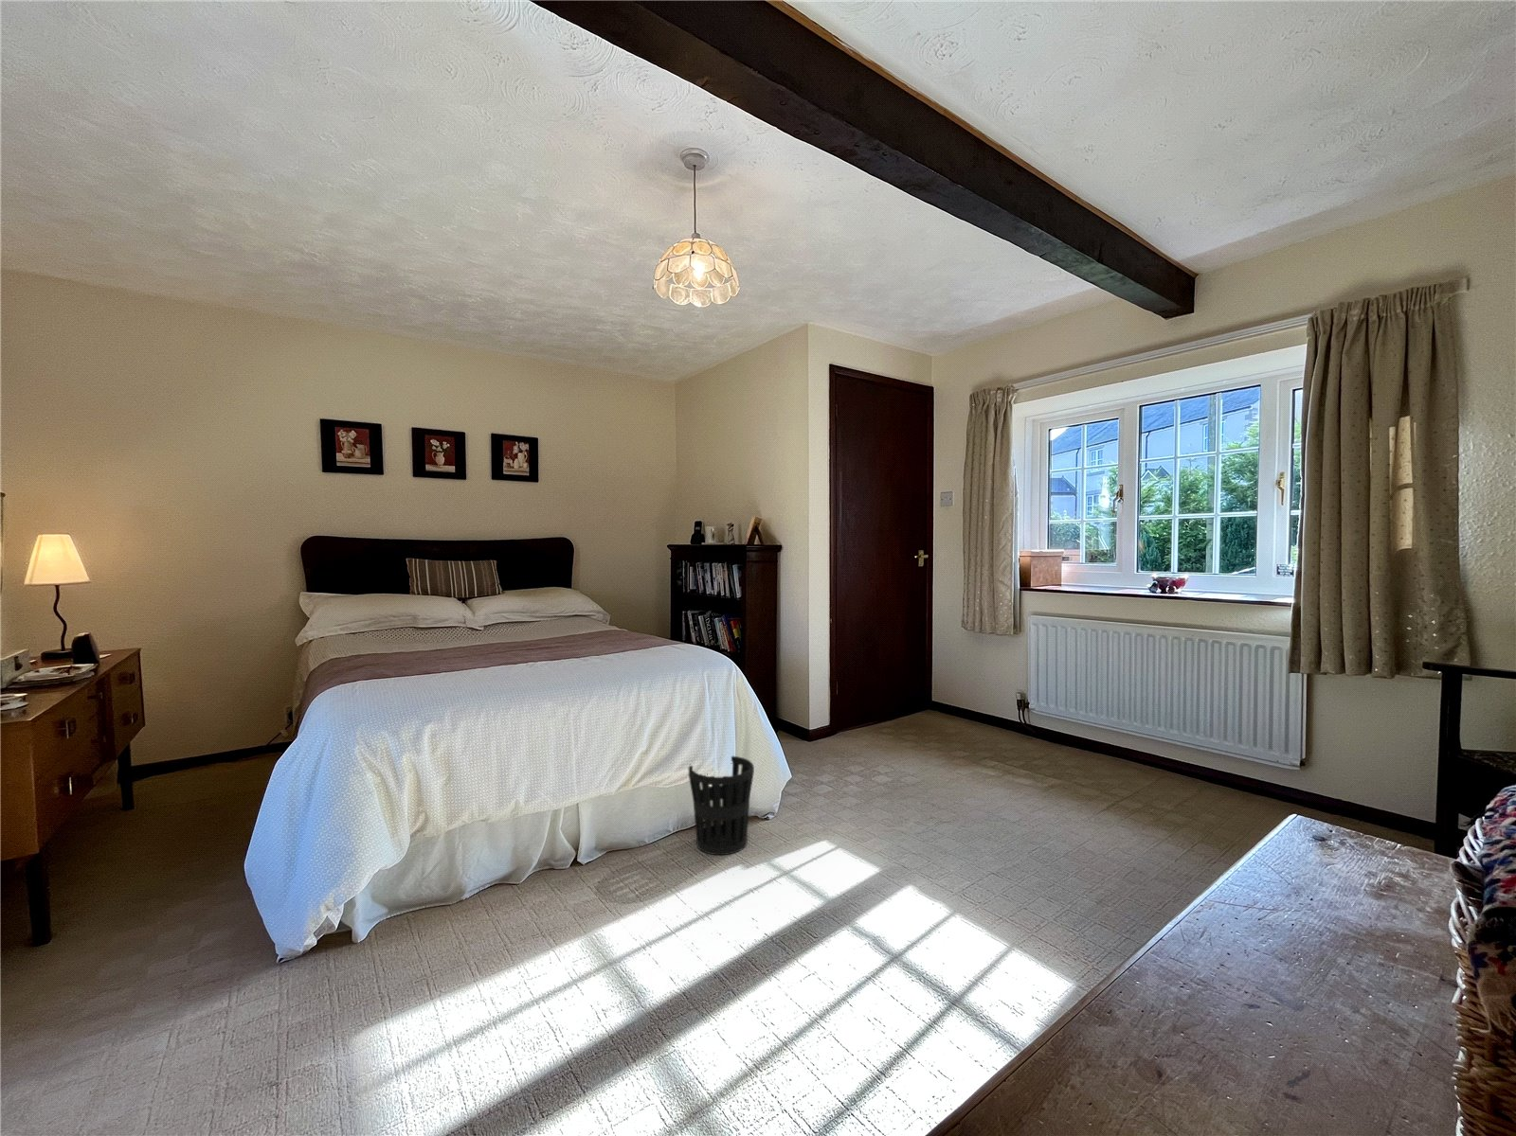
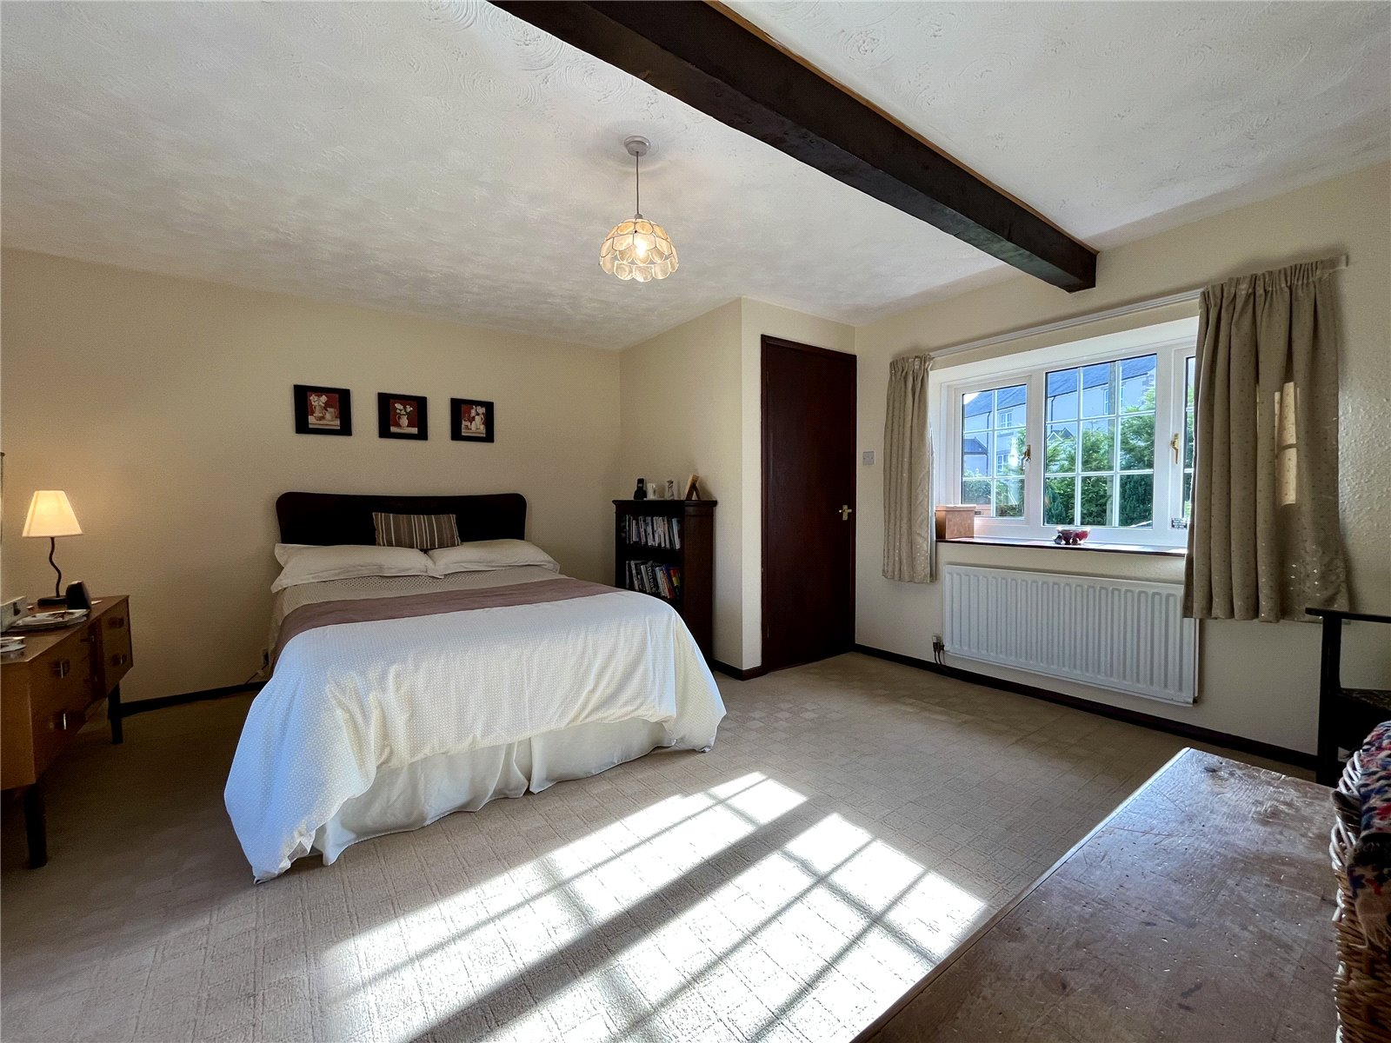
- wastebasket (722, 804)
